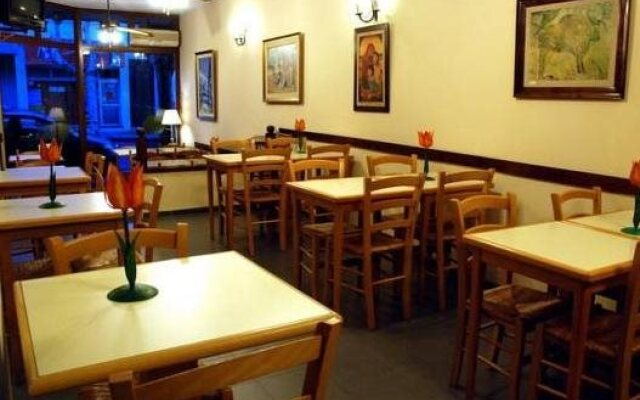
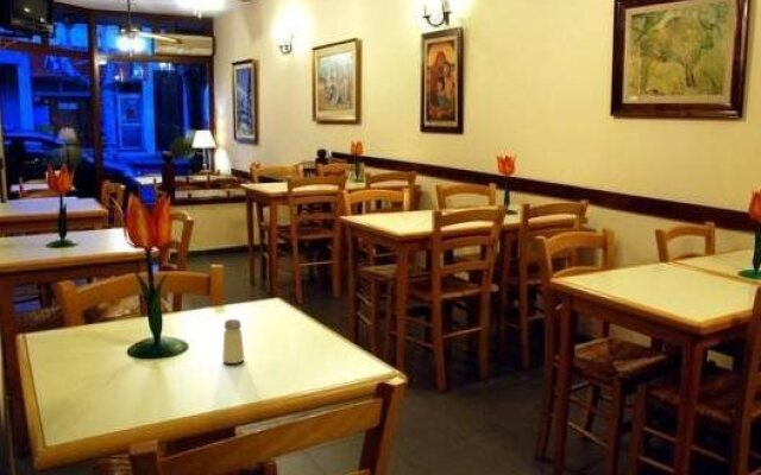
+ saltshaker (232, 340)
